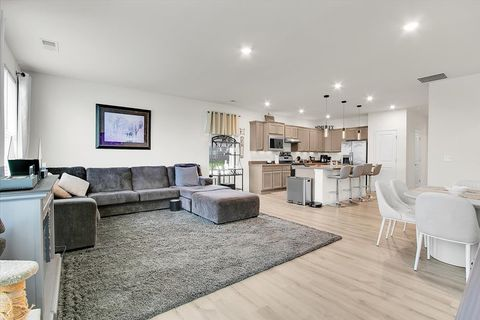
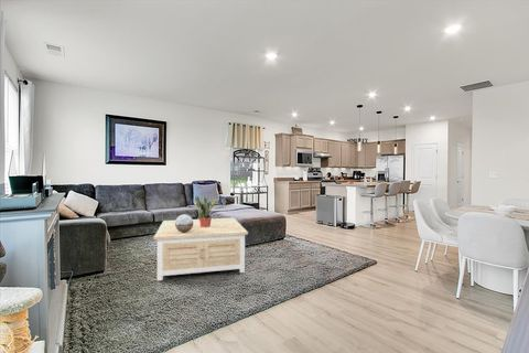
+ potted plant (207, 208)
+ coffee table (201, 244)
+ decorative sphere (184, 223)
